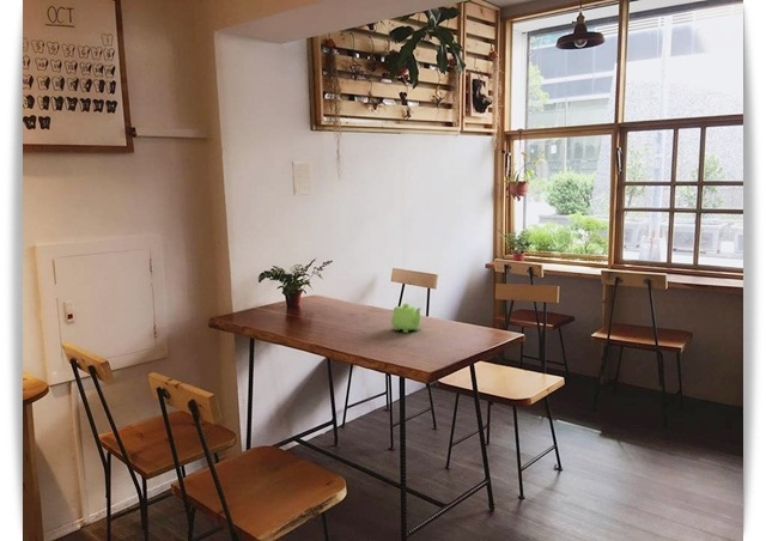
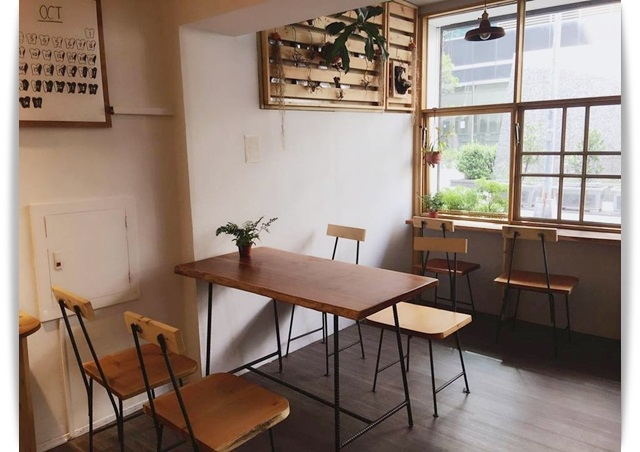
- teapot (407, 317)
